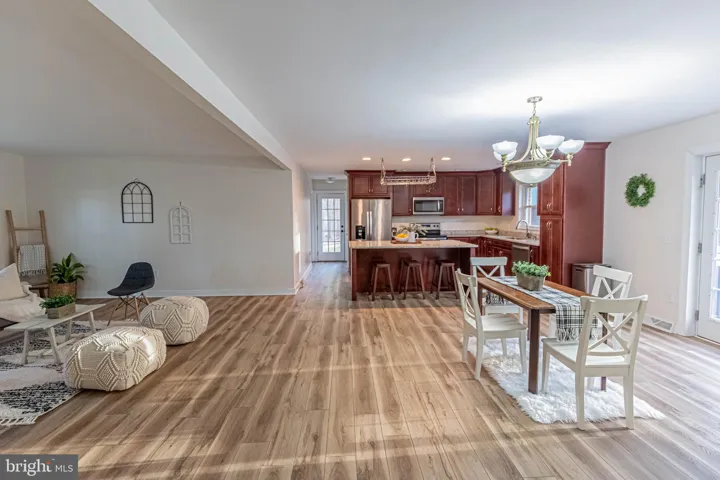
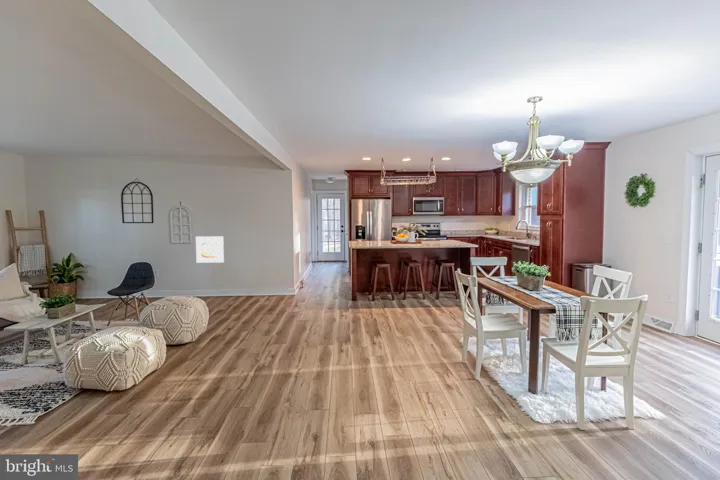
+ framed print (209, 249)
